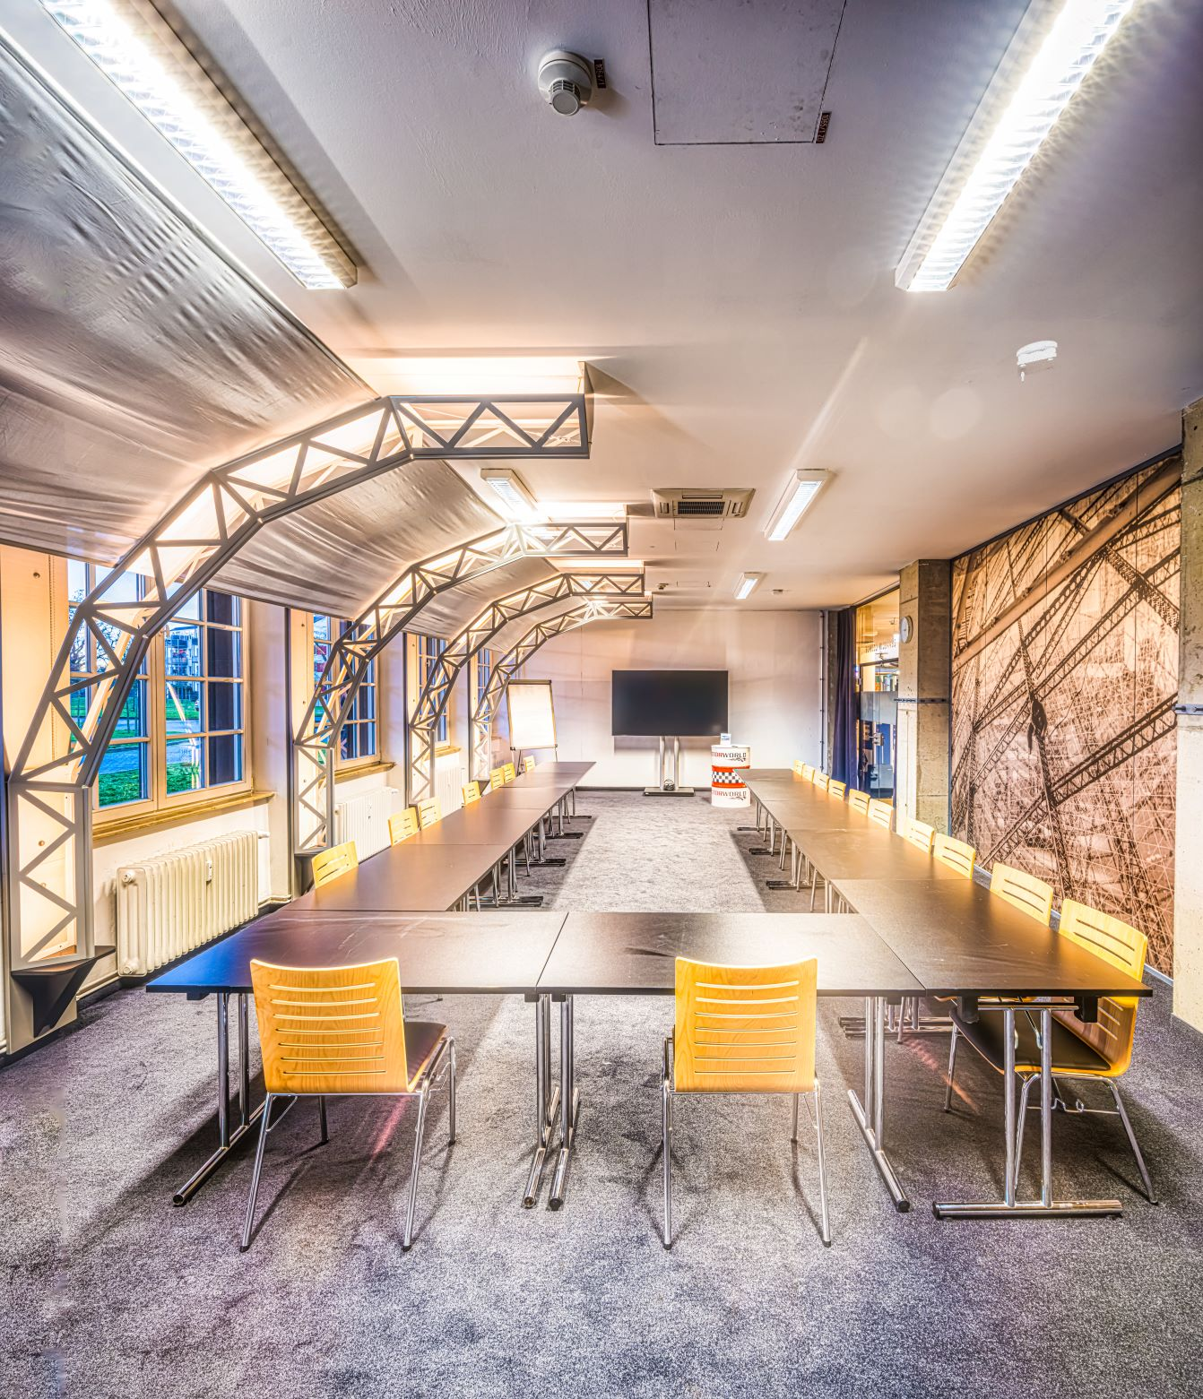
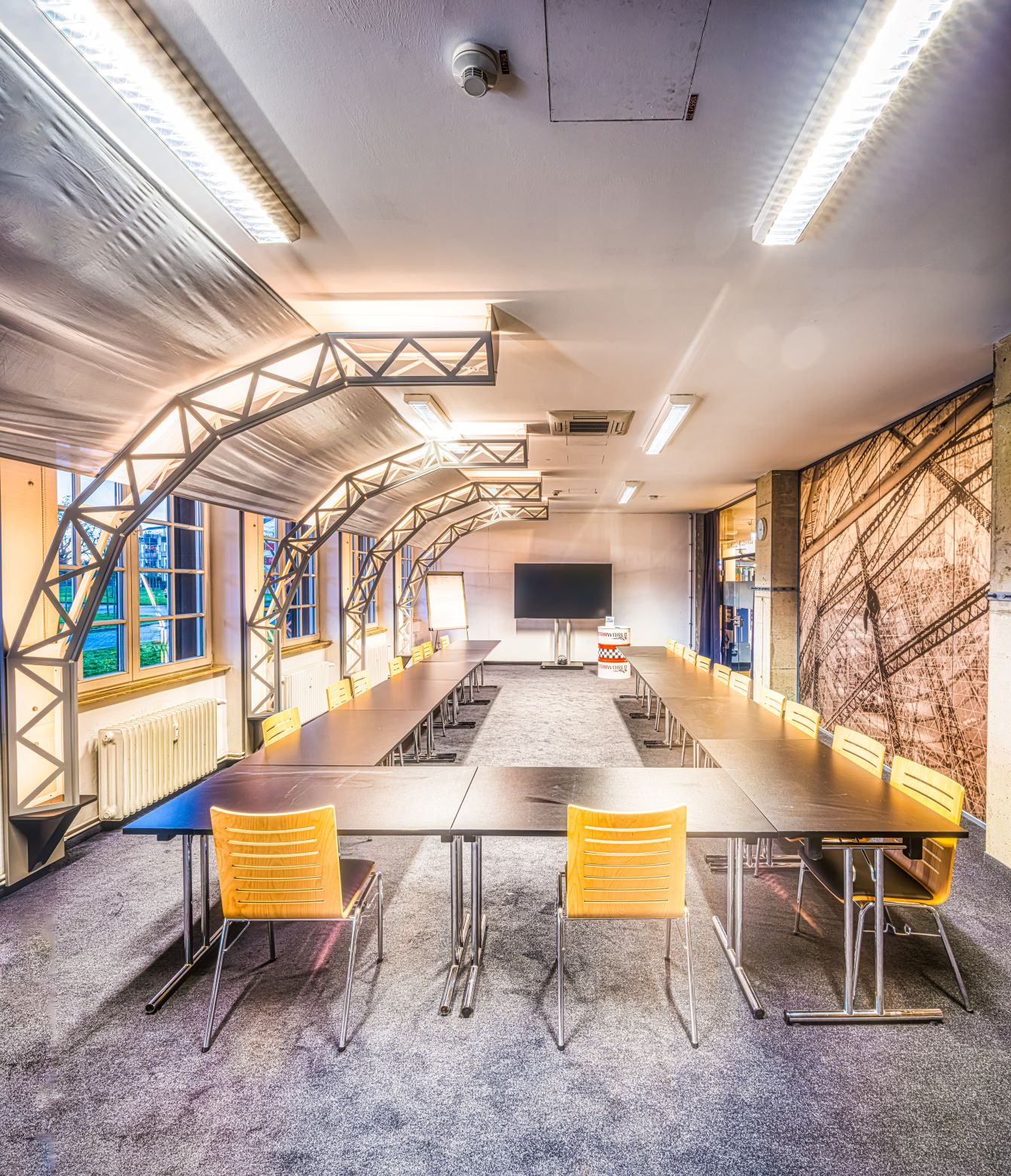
- smoke detector (1036, 364)
